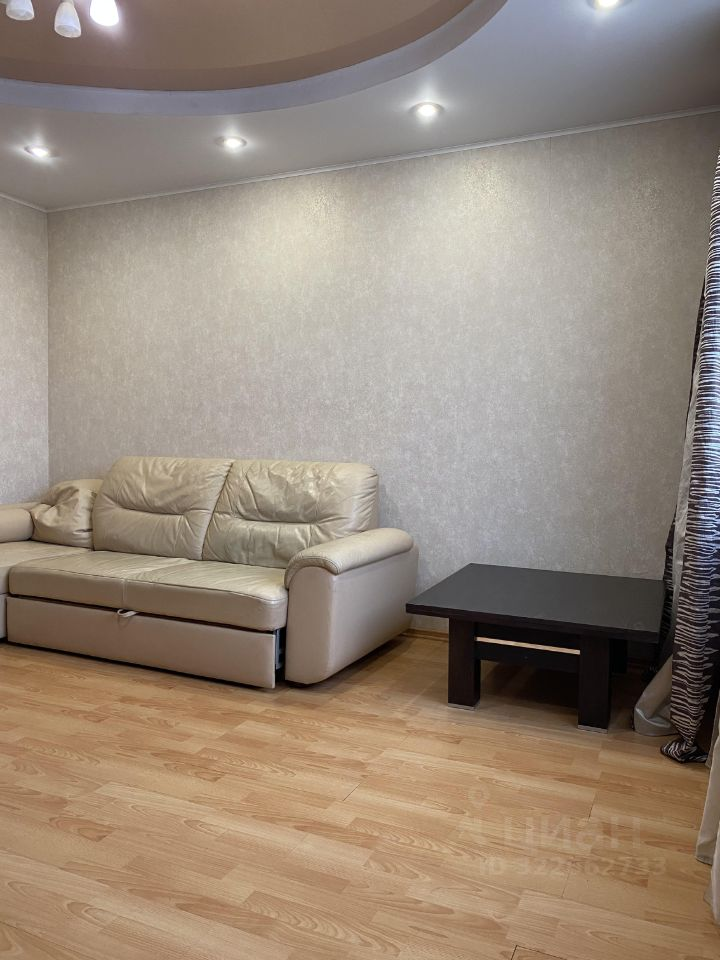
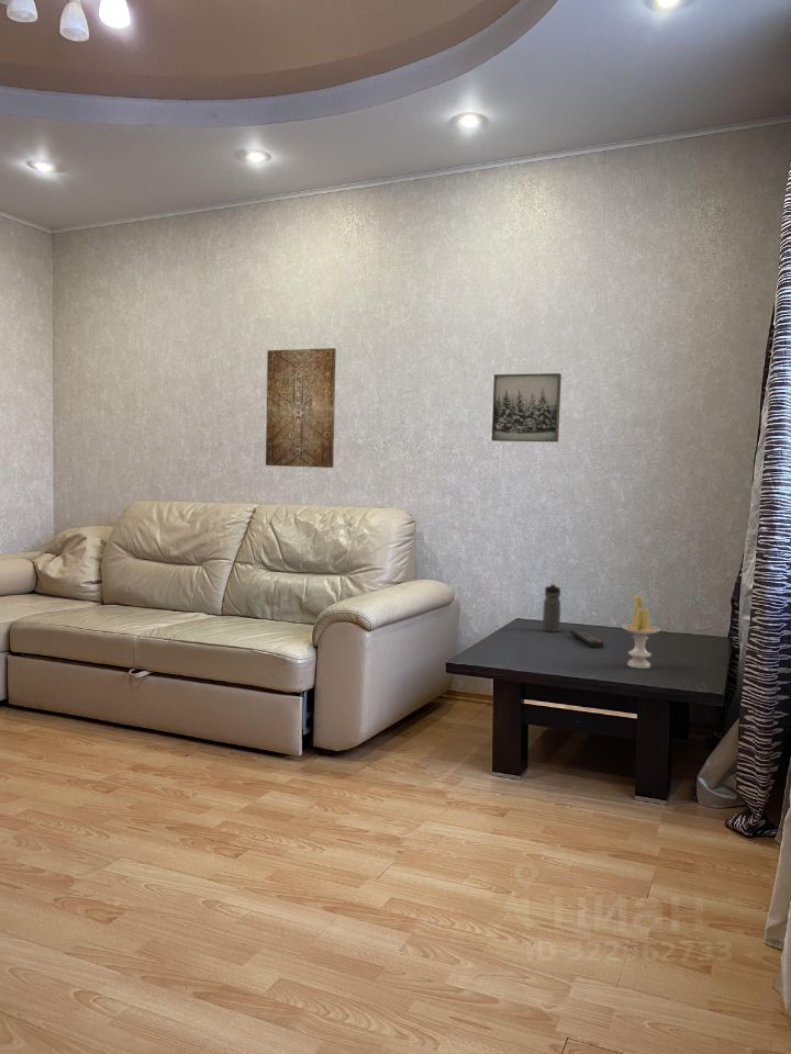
+ remote control (586, 638)
+ water bottle (552, 606)
+ wall art (300, 407)
+ candle (640, 630)
+ wall art (525, 407)
